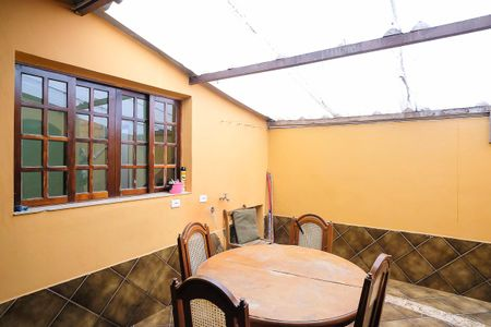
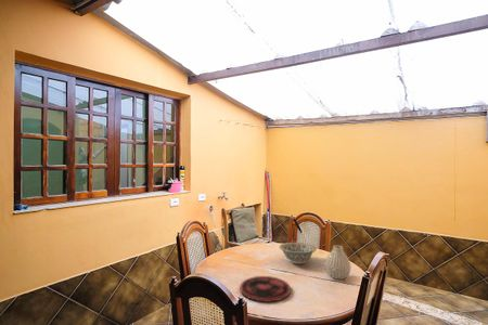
+ plate (265, 287)
+ decorative bowl (297, 253)
+ vase (337, 261)
